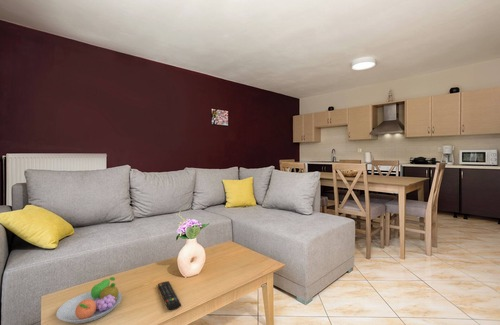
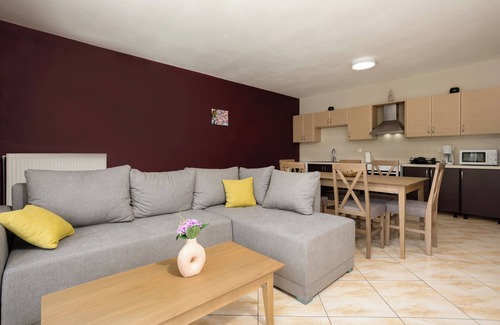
- fruit bowl (93, 297)
- remote control (168, 294)
